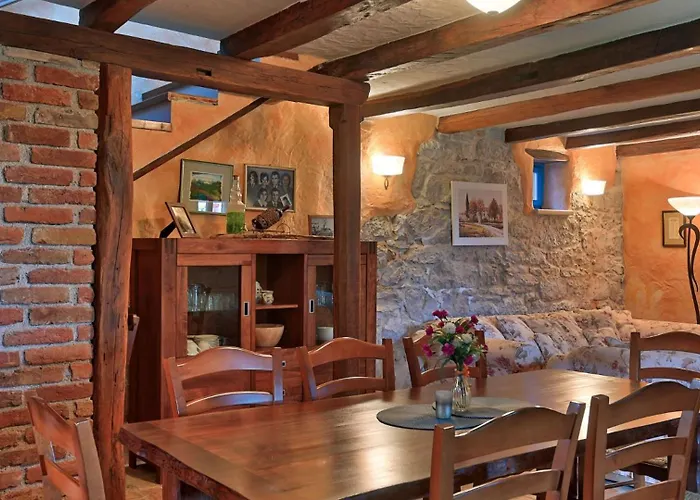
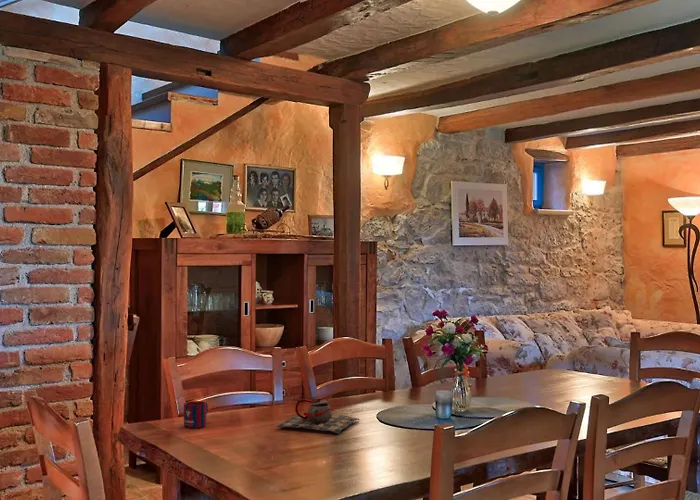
+ mug (198, 413)
+ teapot (319, 411)
